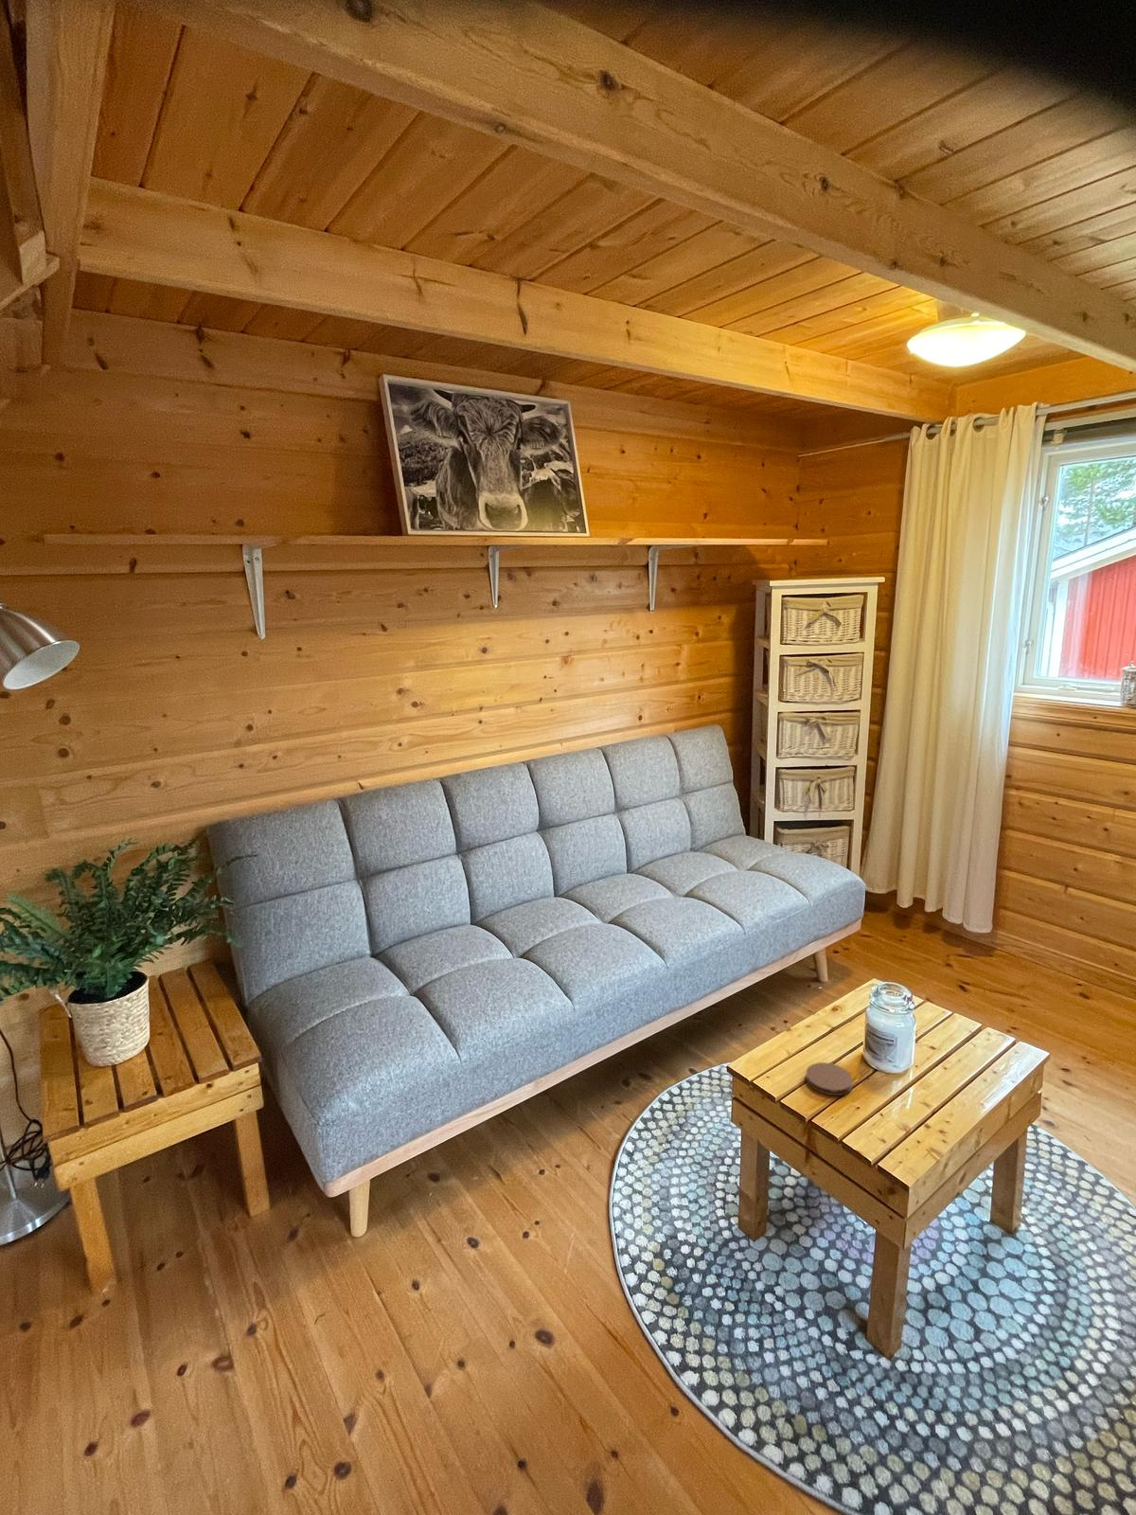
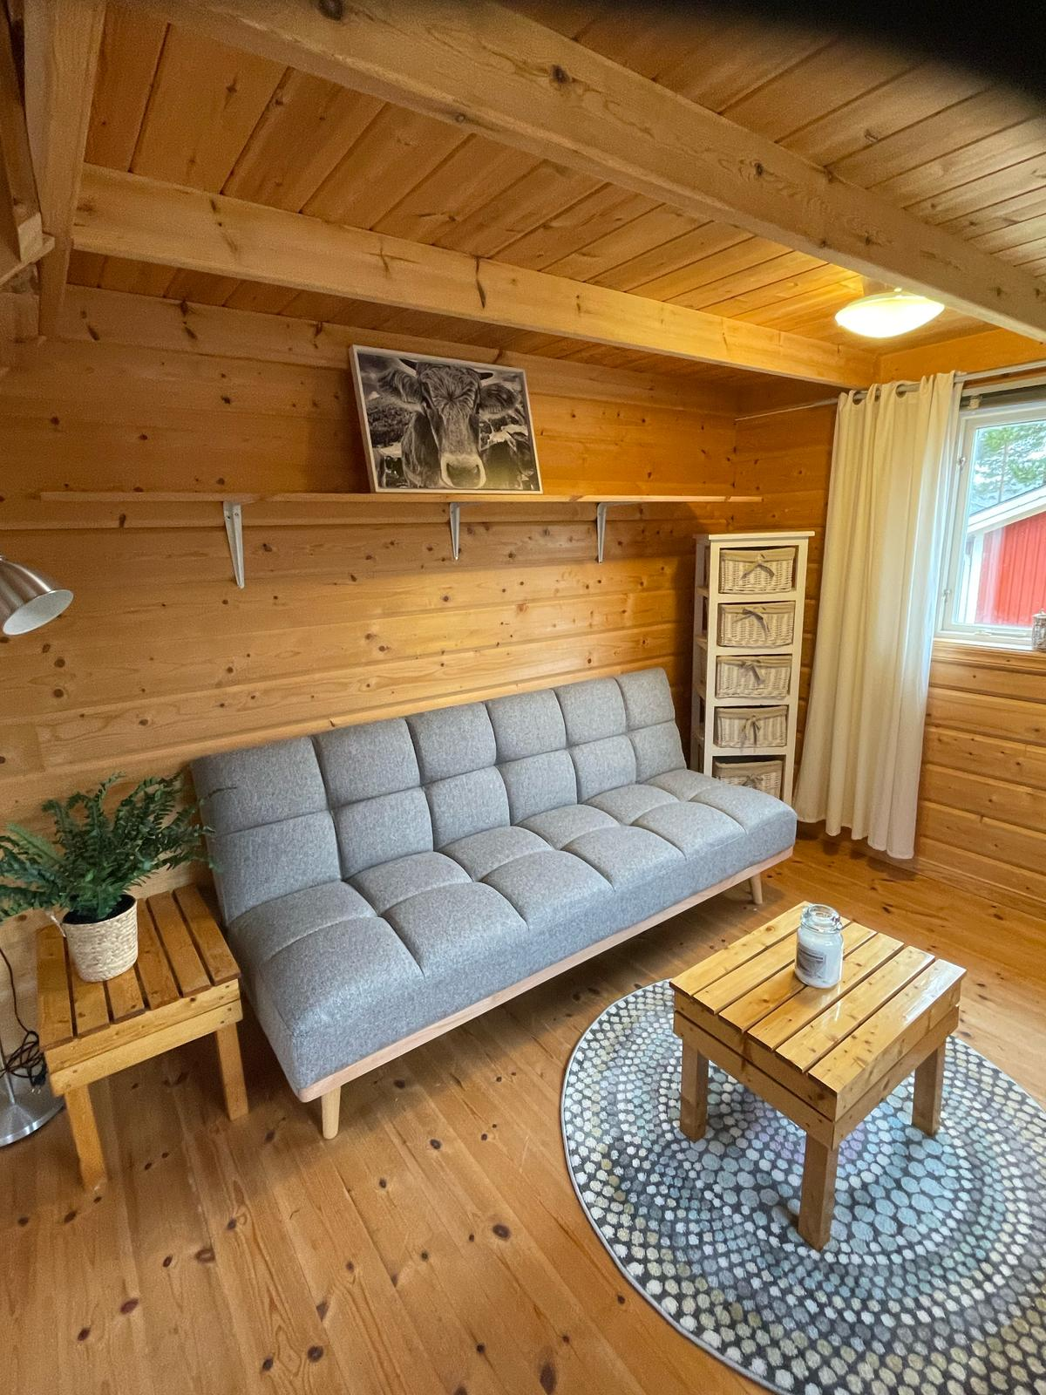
- coaster (828, 1078)
